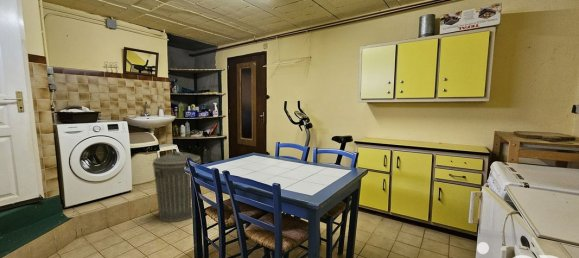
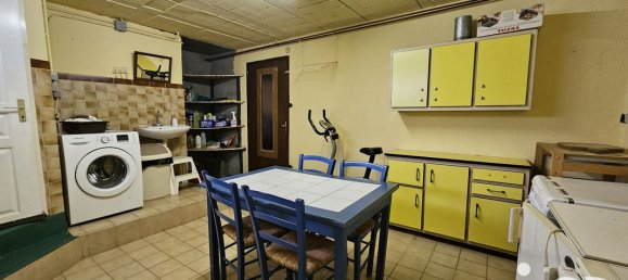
- trash can (178, 183)
